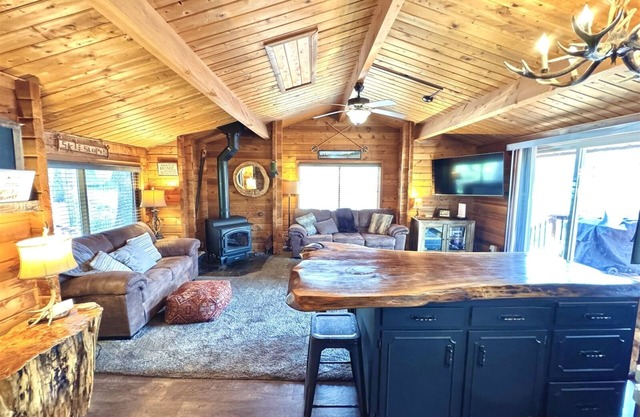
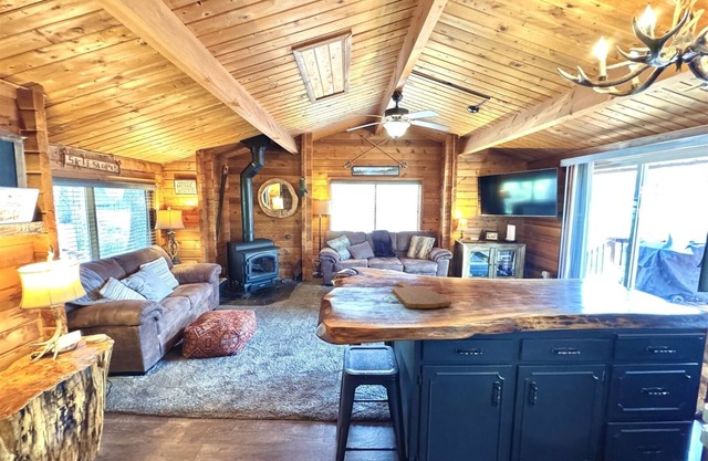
+ cutting board (416, 294)
